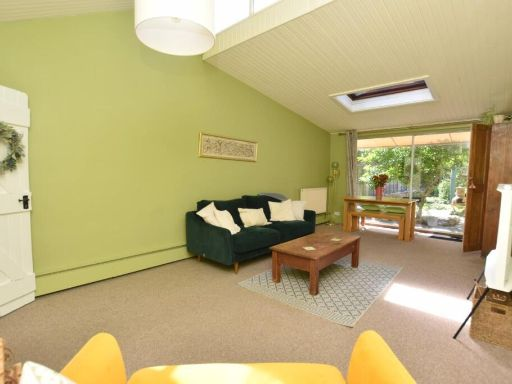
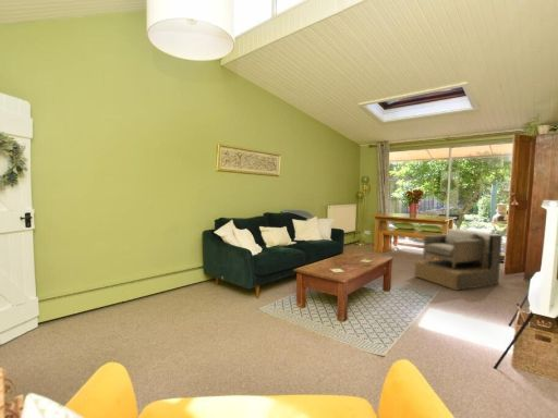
+ armchair (456, 256)
